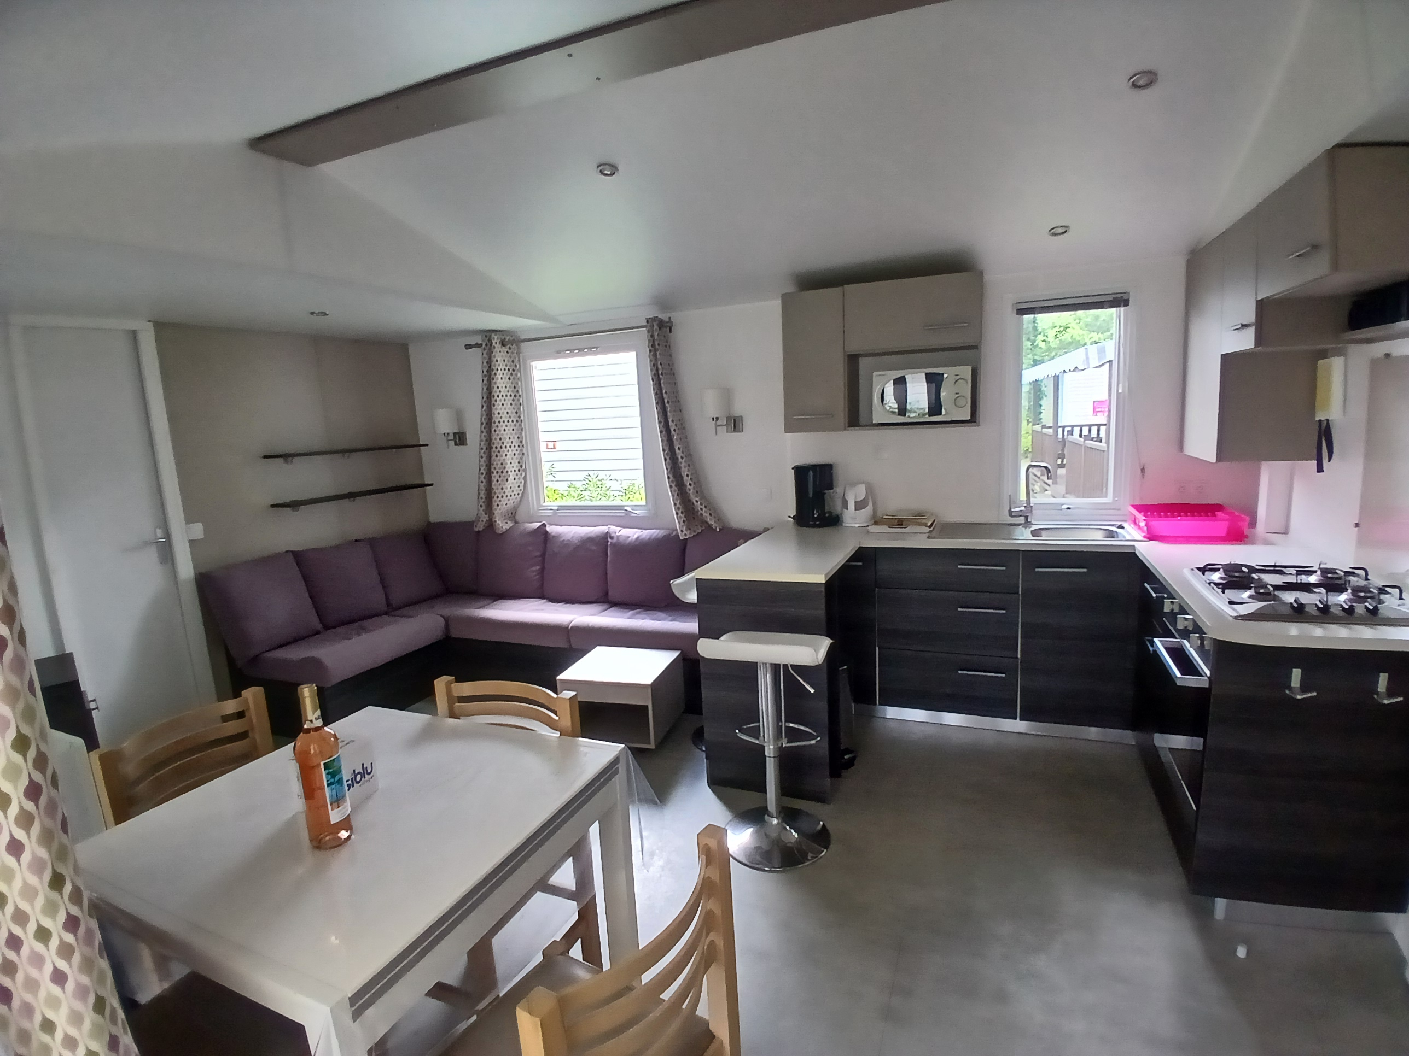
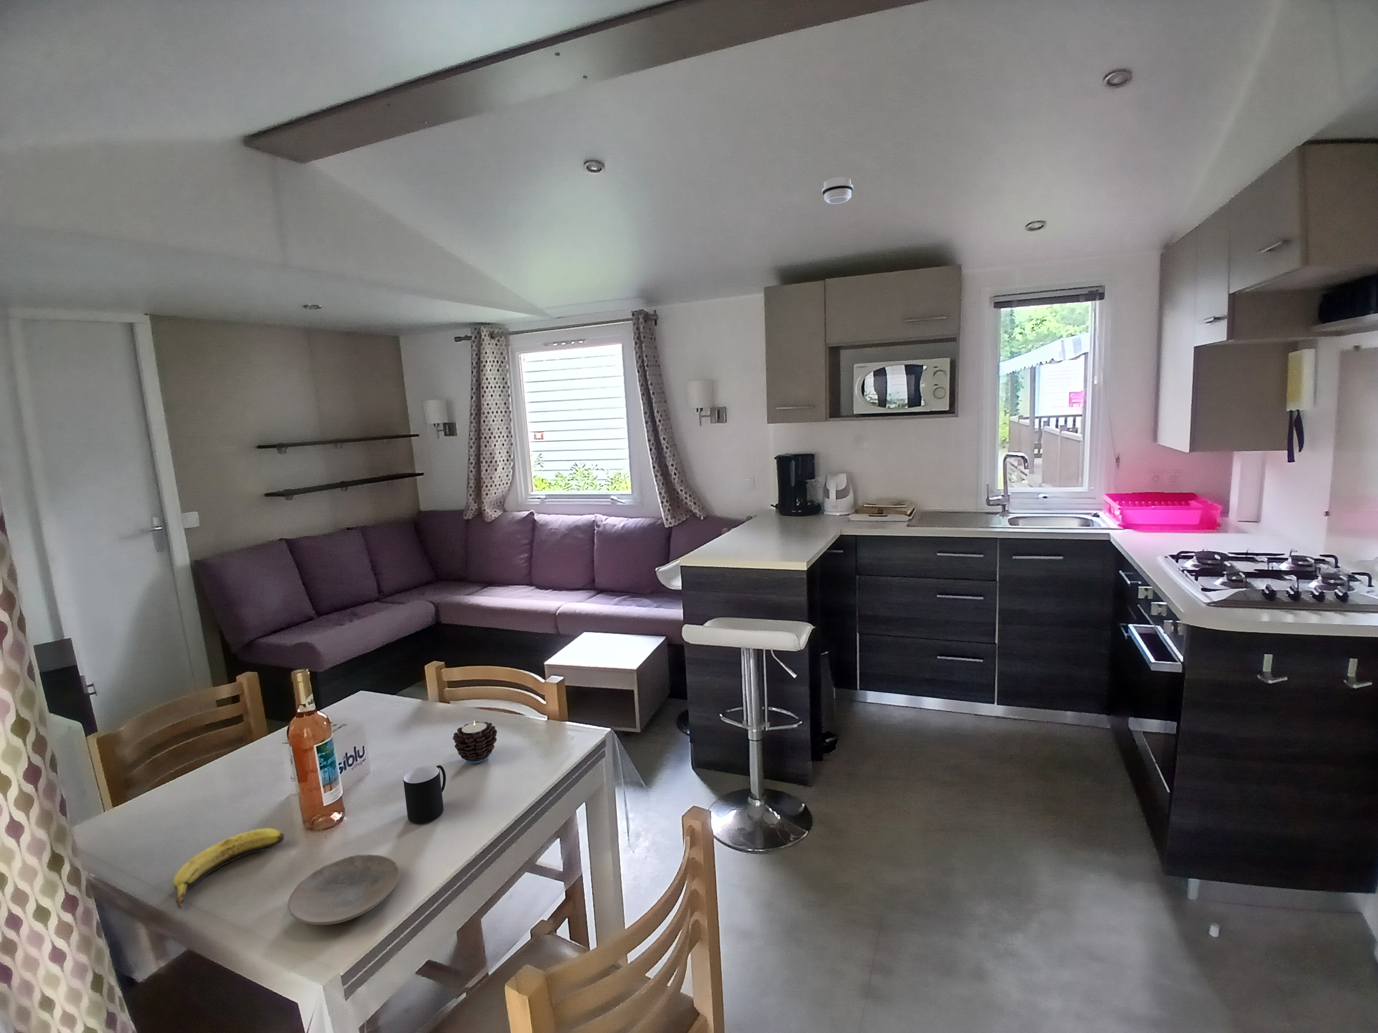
+ banana (220, 862)
+ plate (346, 893)
+ cup (430, 790)
+ smoke detector (838, 191)
+ candle (475, 739)
